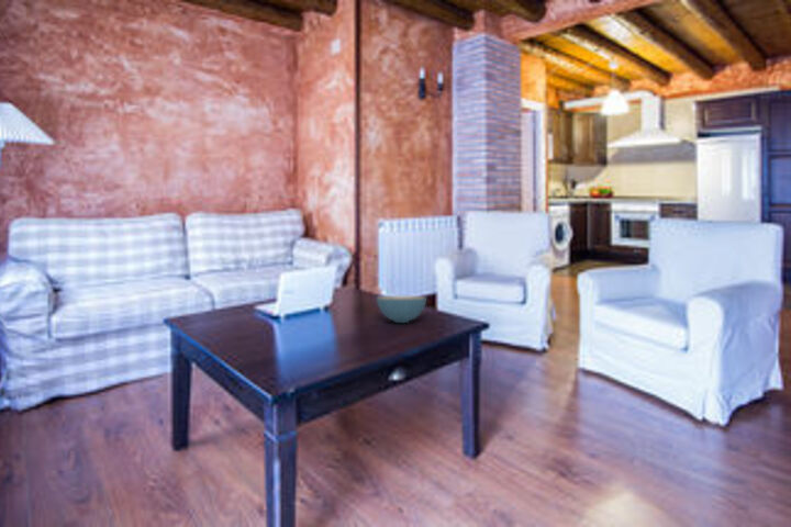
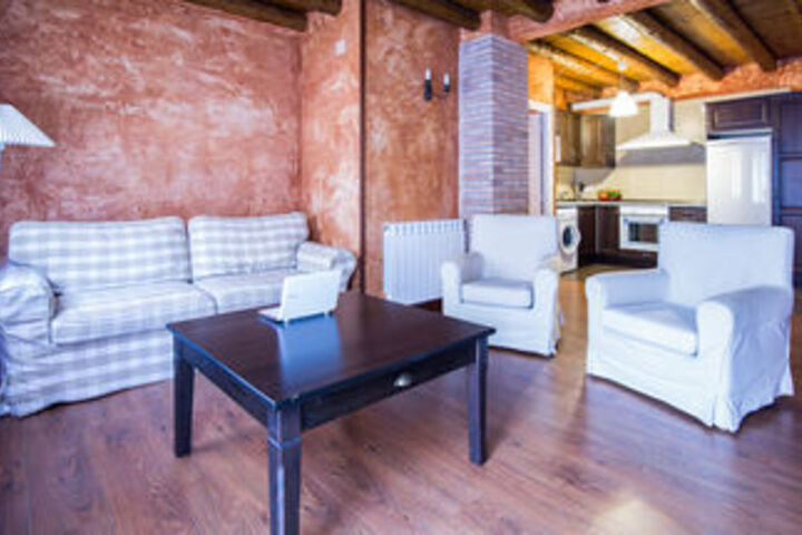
- cereal bowl (401, 310)
